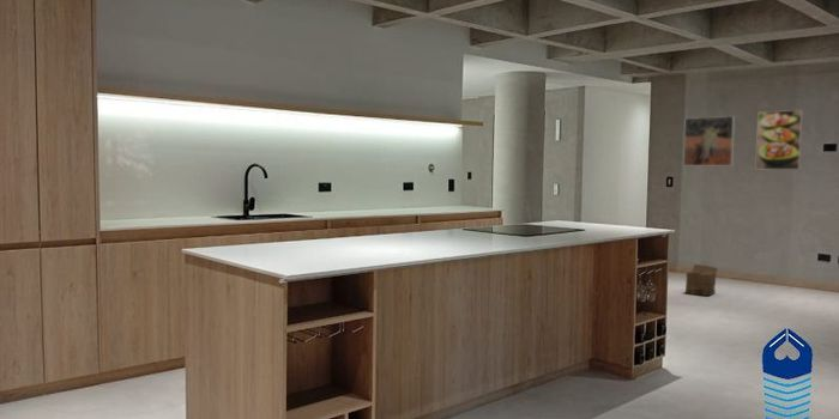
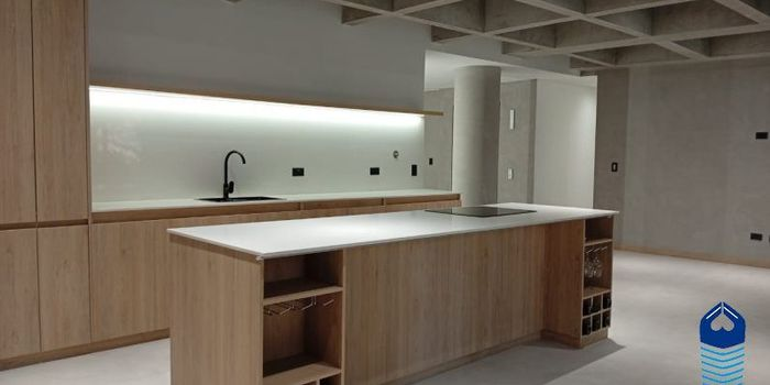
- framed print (778, 140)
- cardboard box (701, 279)
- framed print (708, 141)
